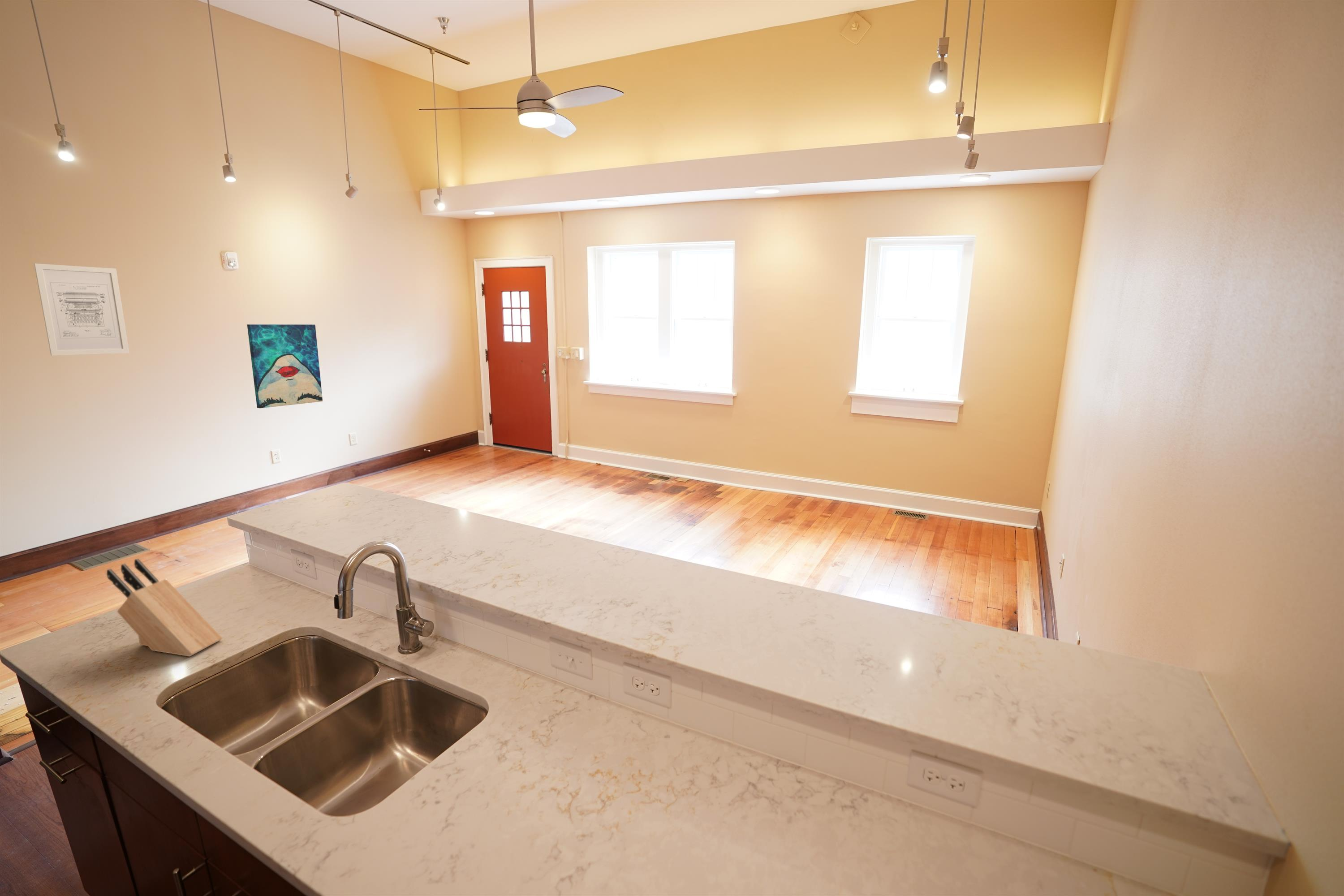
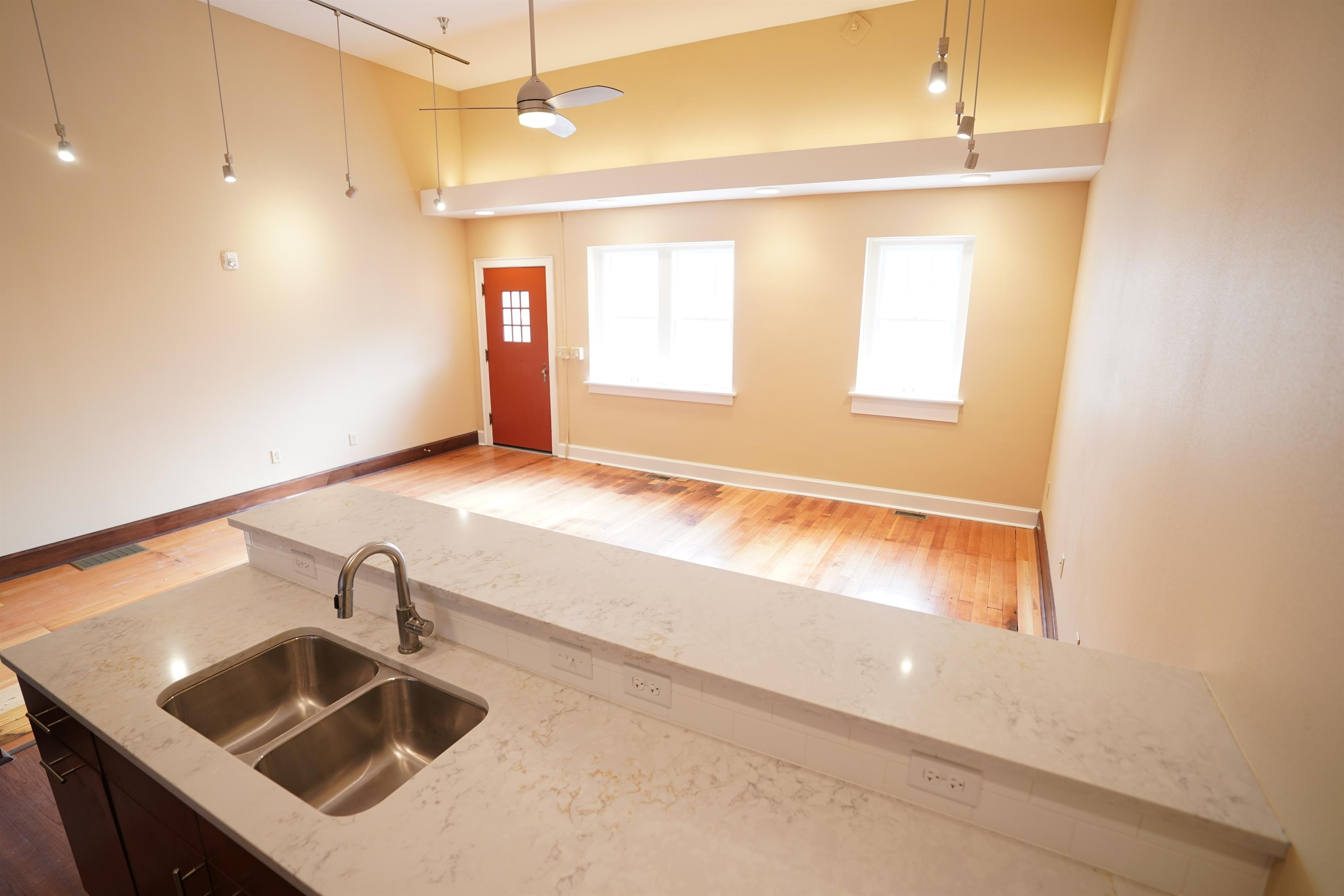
- wall art (84, 310)
- knife block (161, 605)
- wall art (287, 365)
